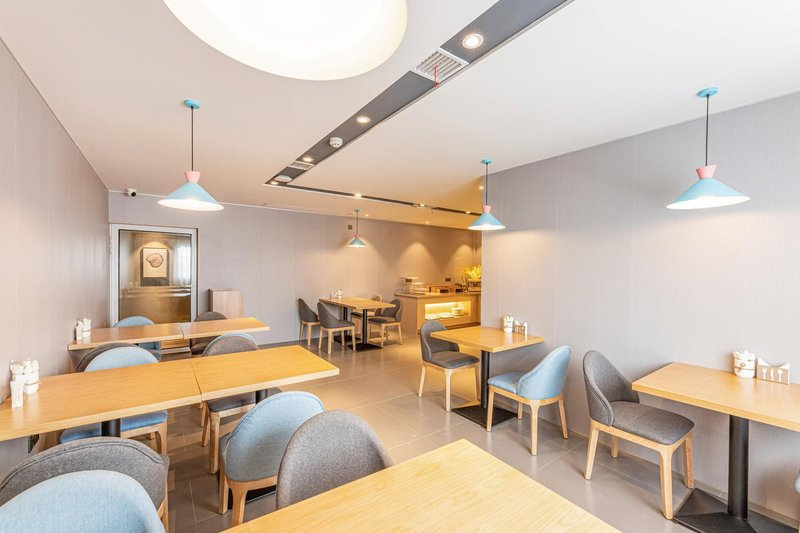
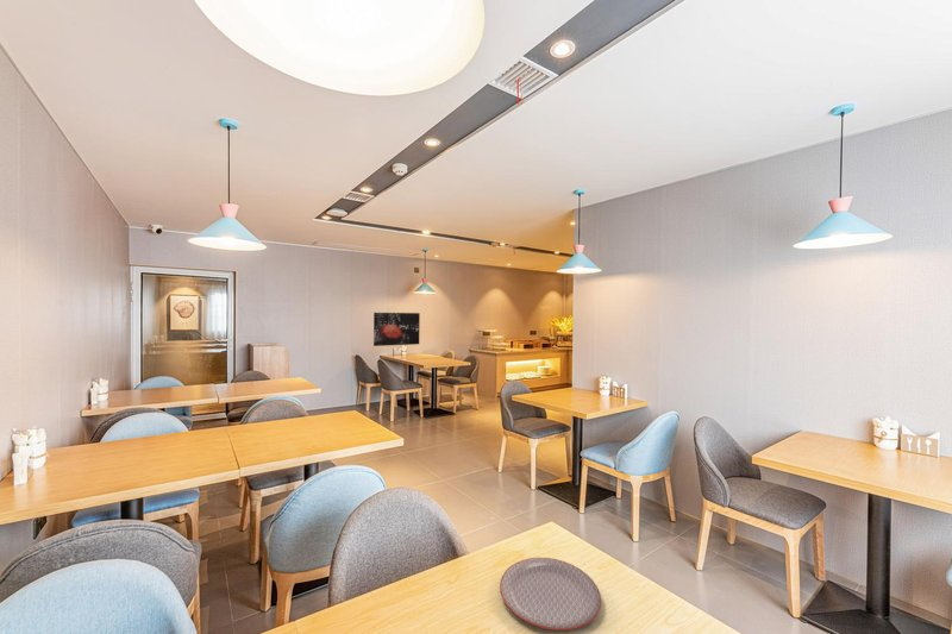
+ wall art (396, 328)
+ plate (549, 592)
